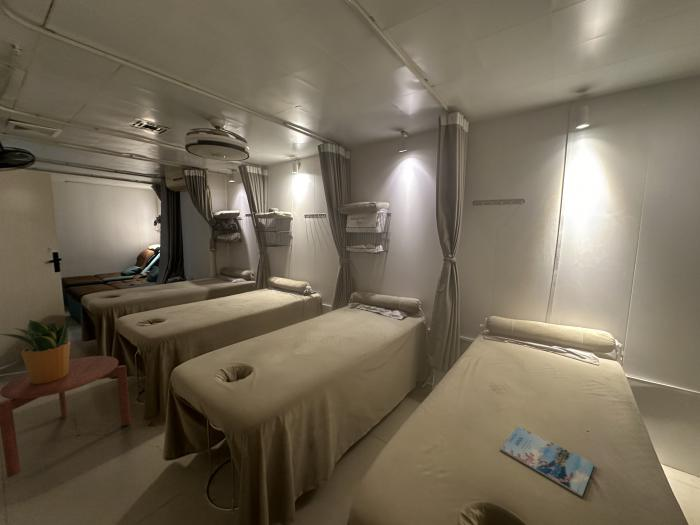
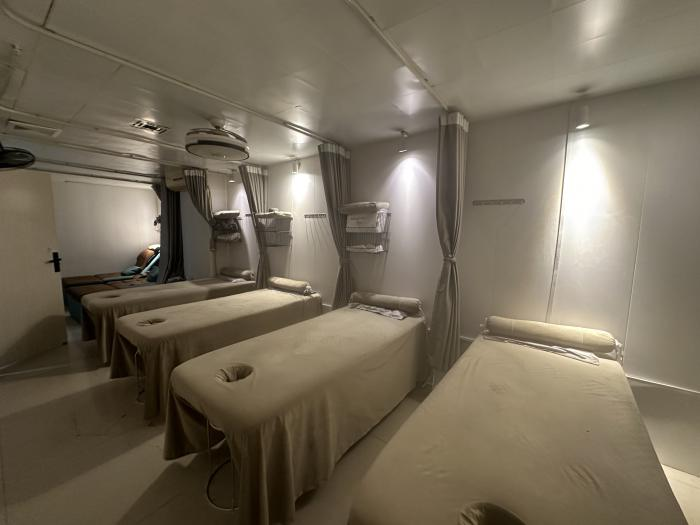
- side table (66, 407)
- potted plant (42, 351)
- magazine (545, 456)
